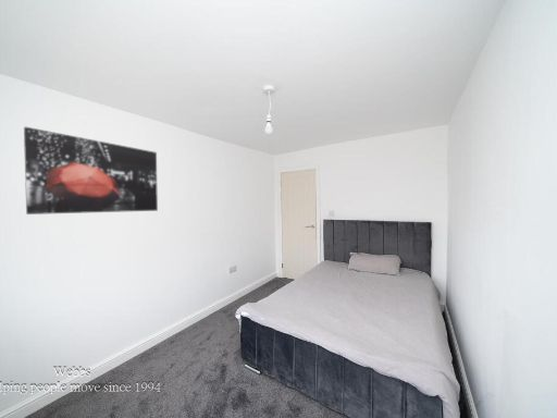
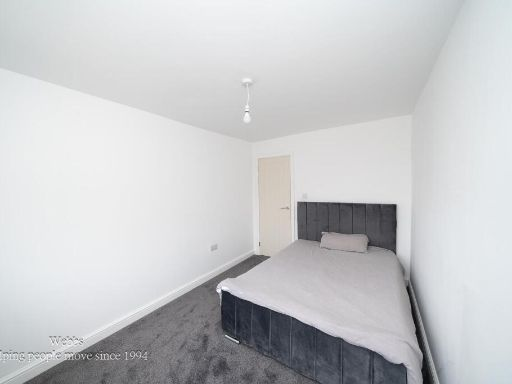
- wall art (103, 176)
